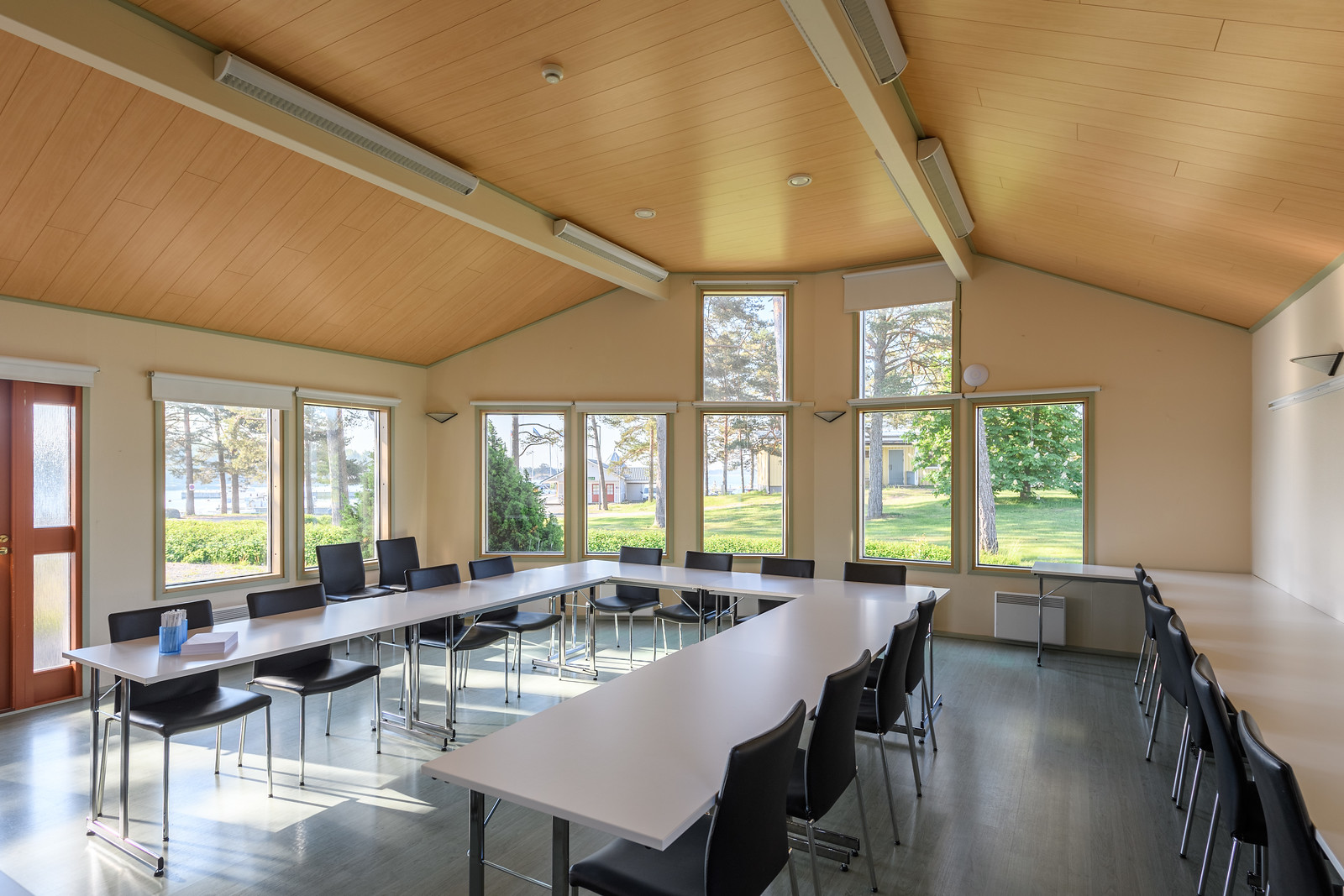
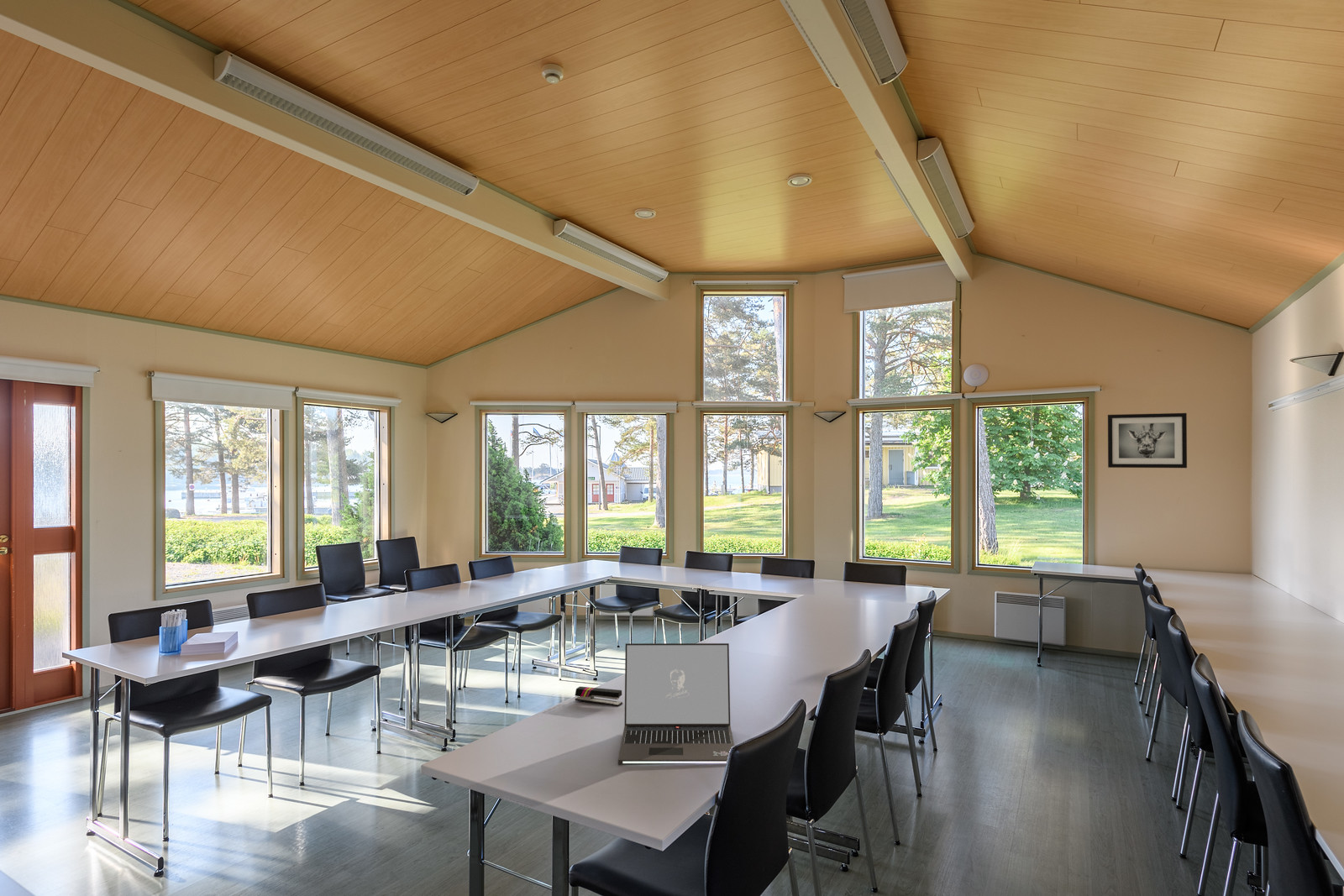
+ laptop (677, 700)
+ wall art (1146, 440)
+ stapler (598, 694)
